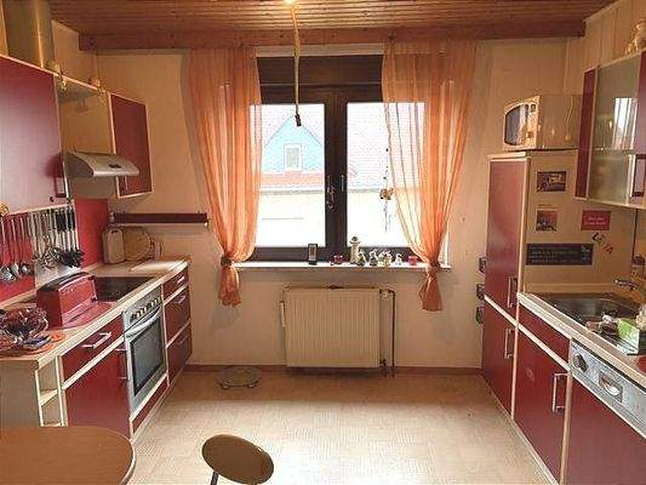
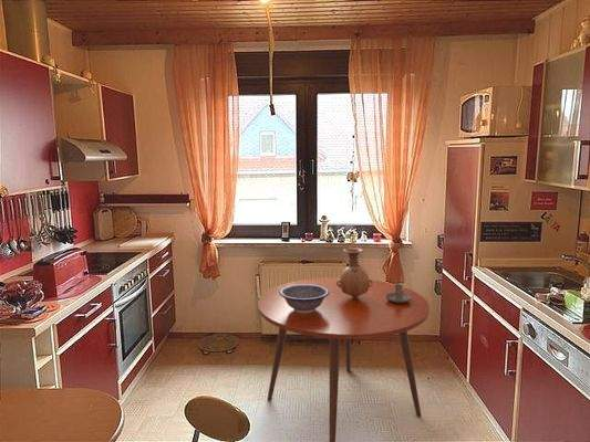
+ decorative bowl (303, 299)
+ candle holder (398, 292)
+ dining table (339, 355)
+ vase (354, 273)
